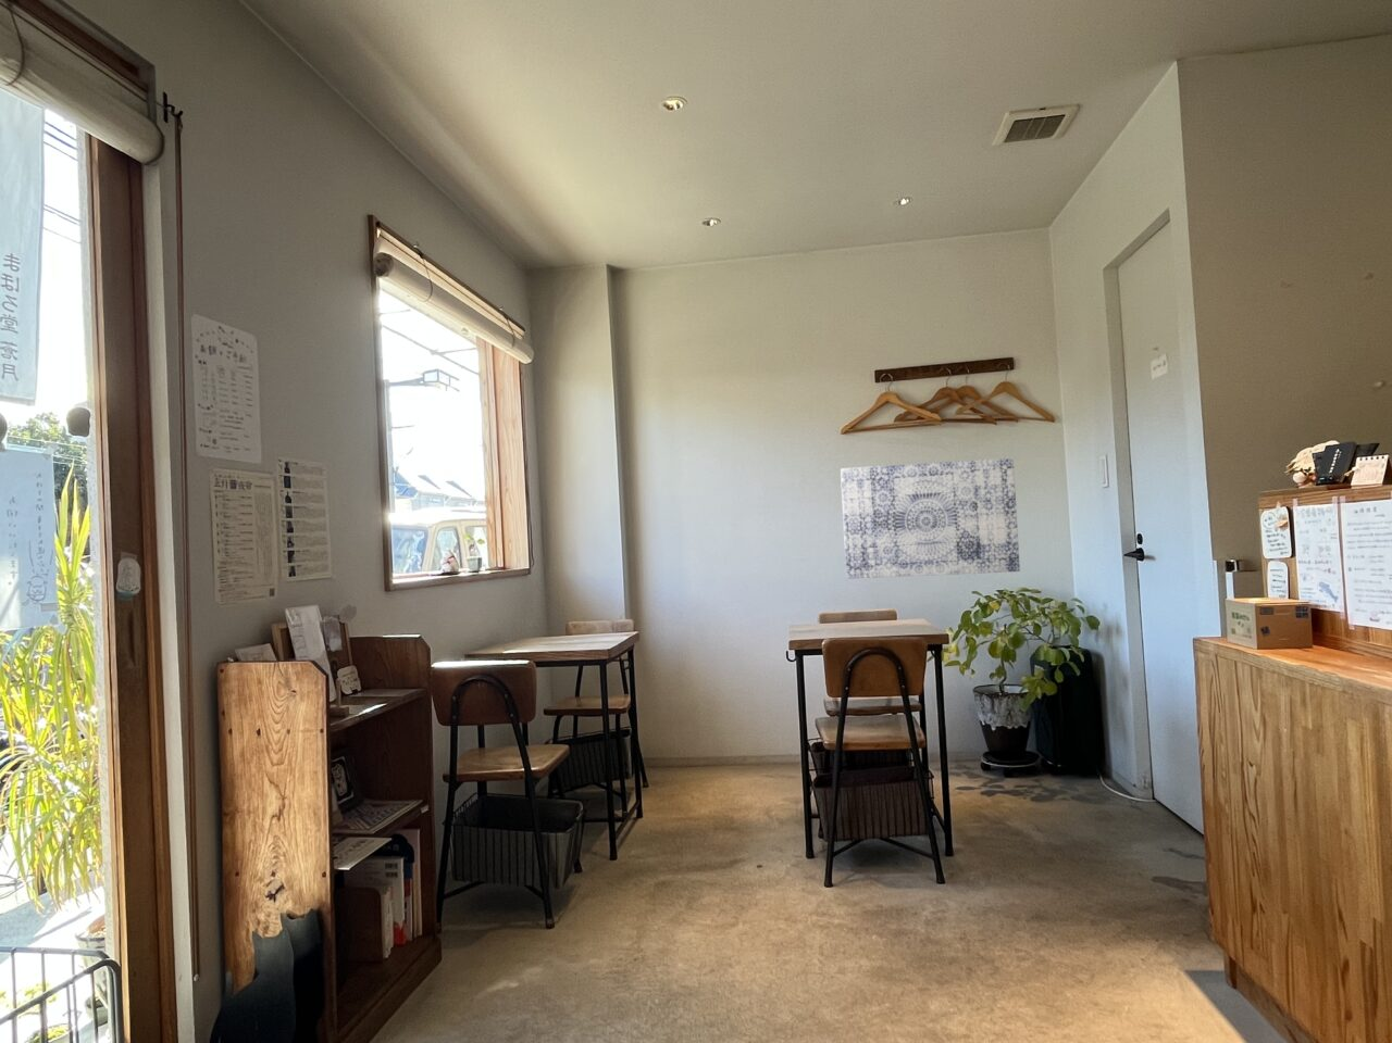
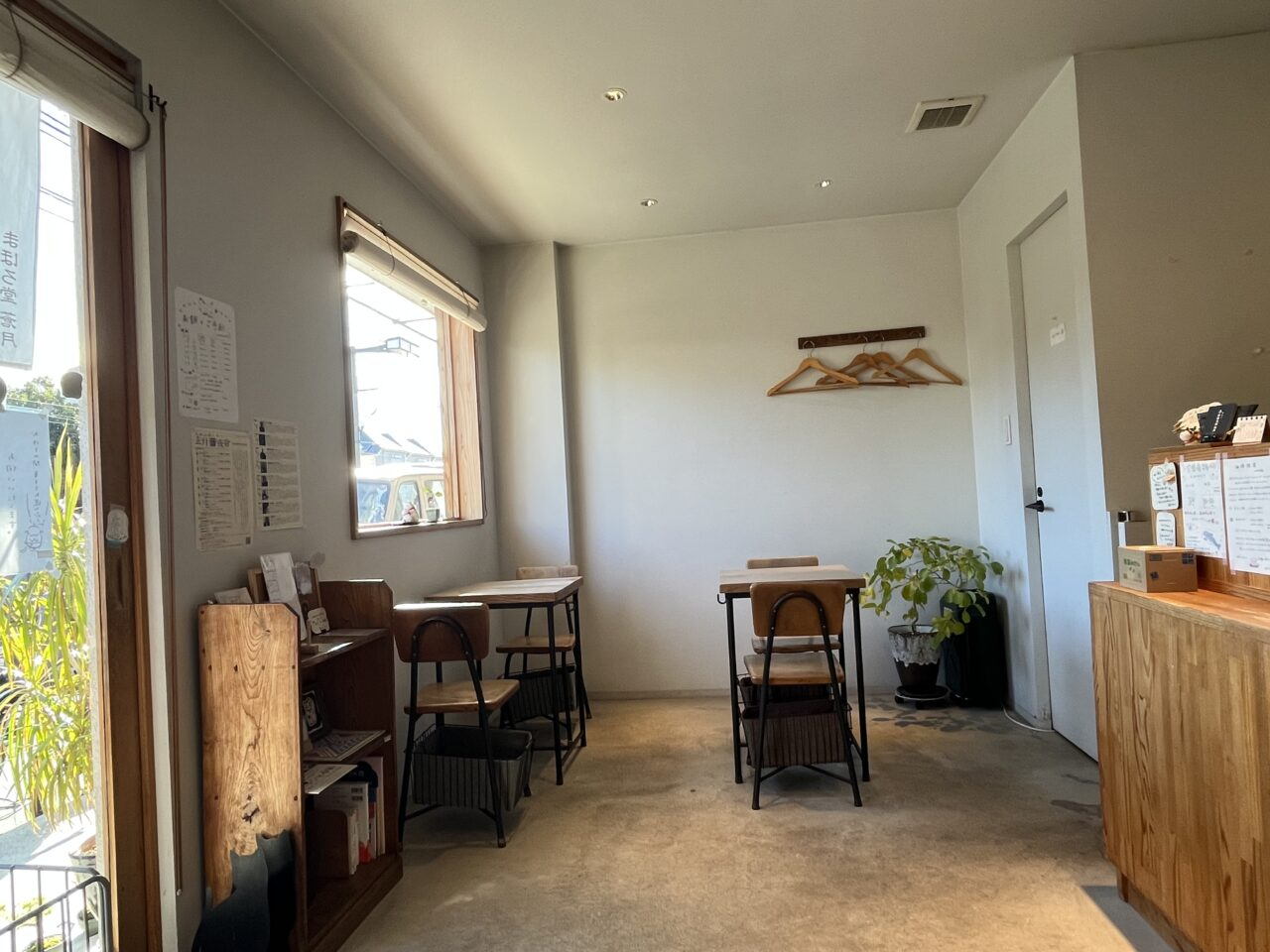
- wall art (927, 518)
